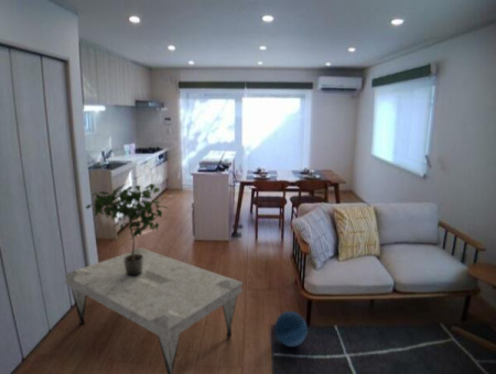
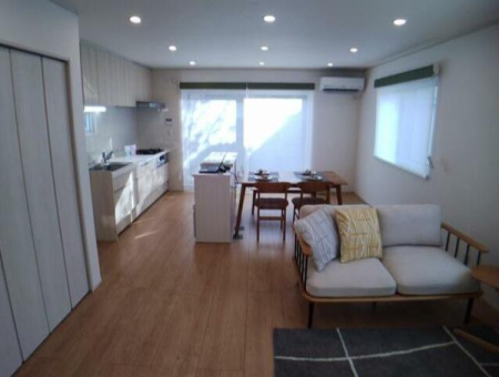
- ball (290, 328)
- coffee table (152, 302)
- potted plant (130, 230)
